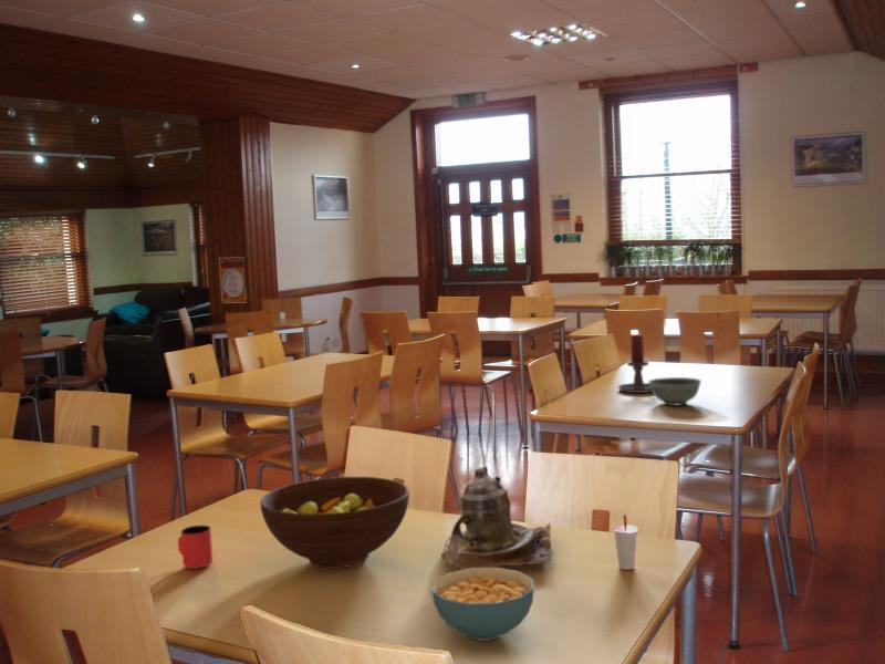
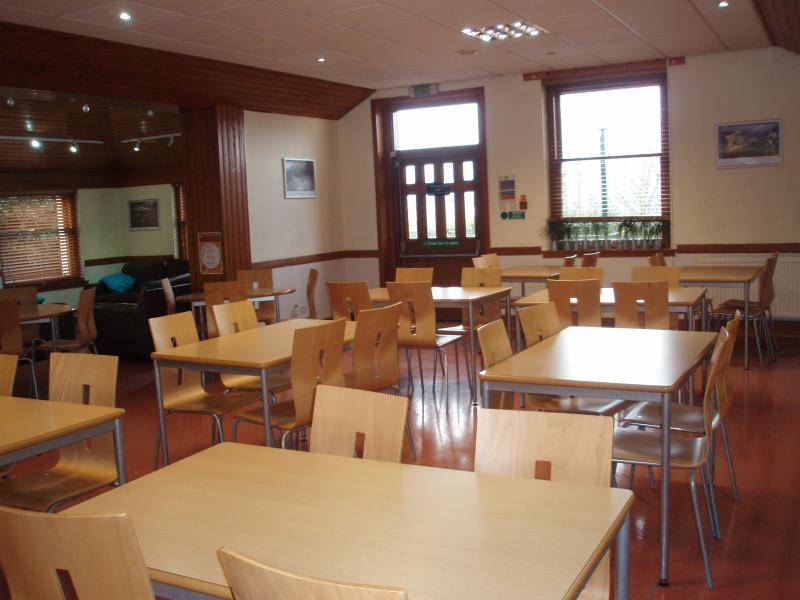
- cup (192, 546)
- bowl (675, 392)
- cup (625, 540)
- cereal bowl (483, 609)
- teapot (496, 508)
- fruit bowl (336, 527)
- candle holder (643, 362)
